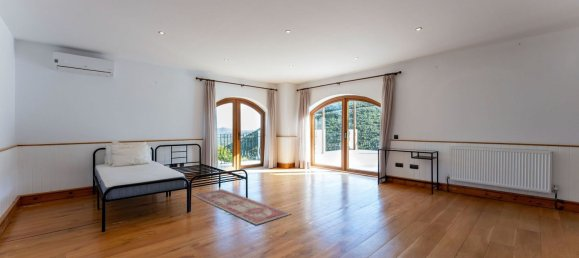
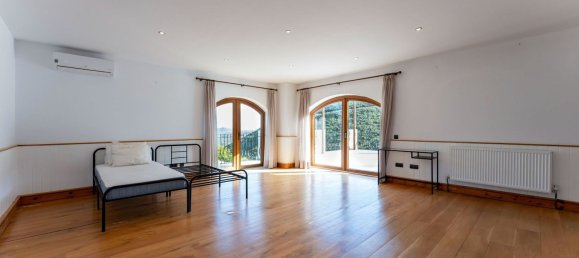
- rug (235, 203)
